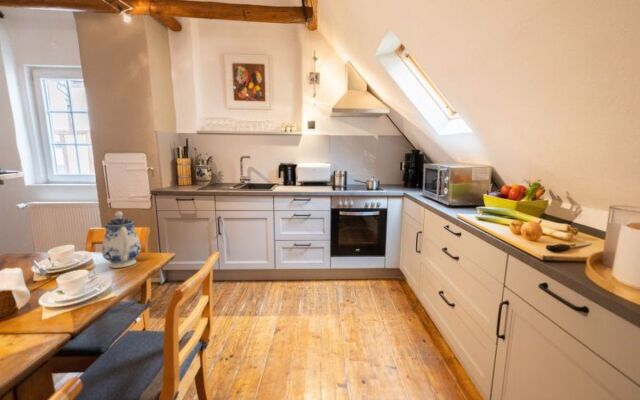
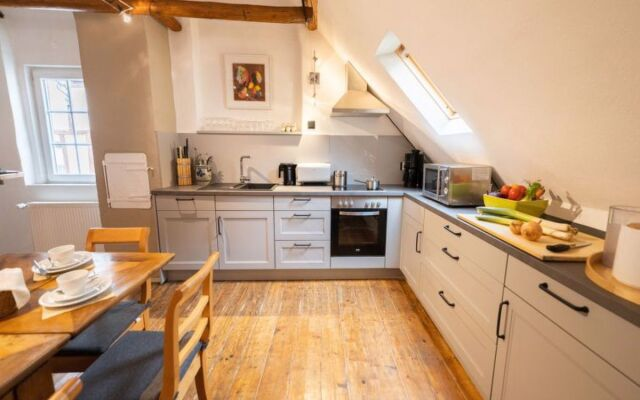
- teapot (121, 238)
